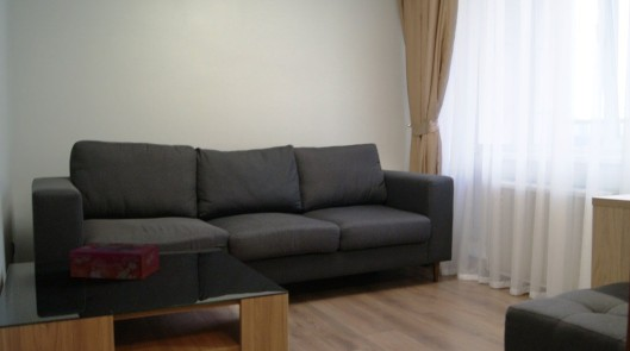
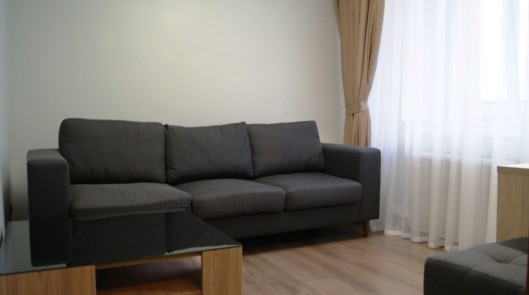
- tissue box (116, 259)
